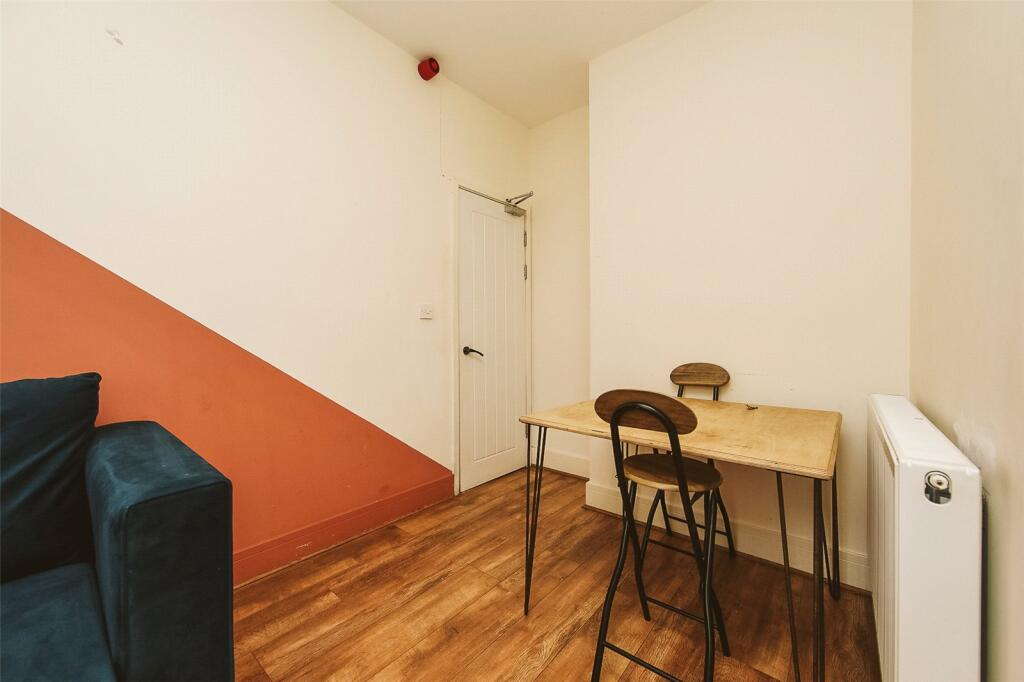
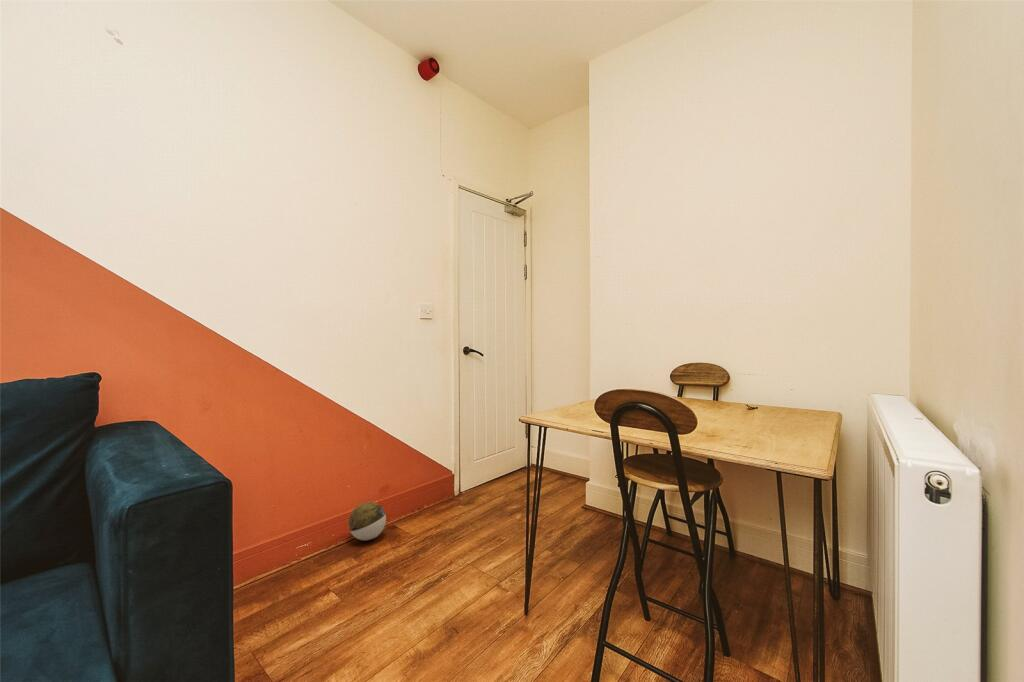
+ decorative ball (367, 520)
